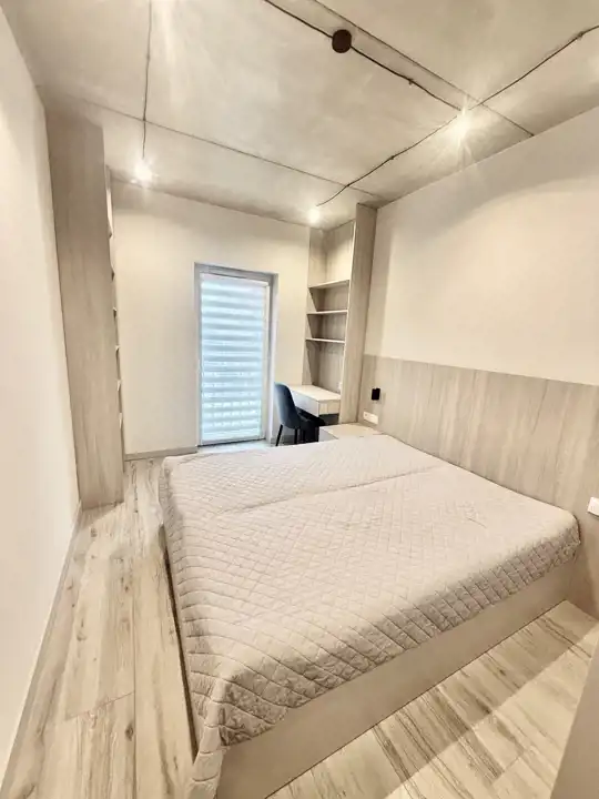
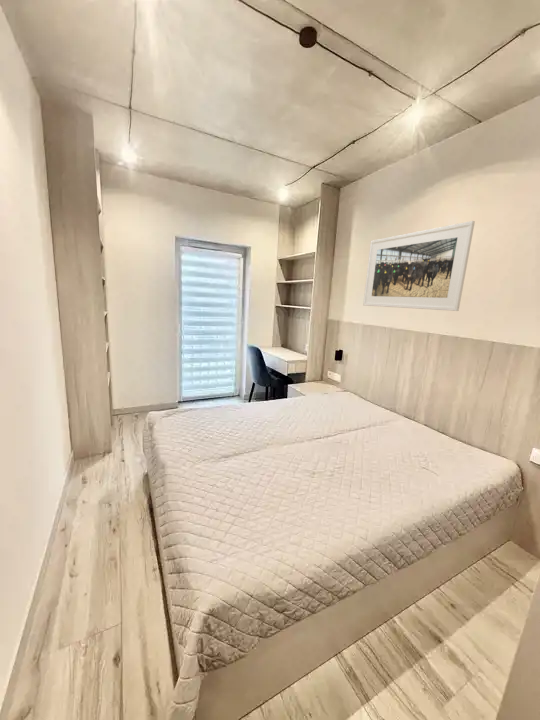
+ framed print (408, 271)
